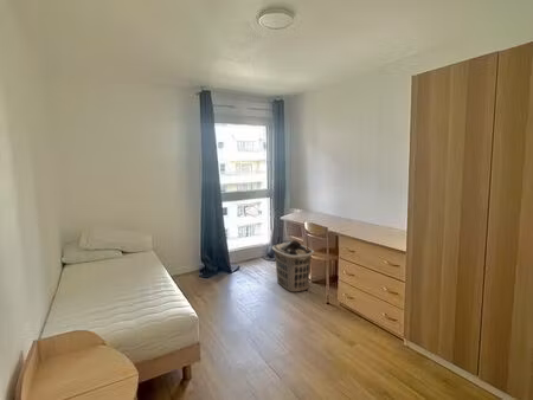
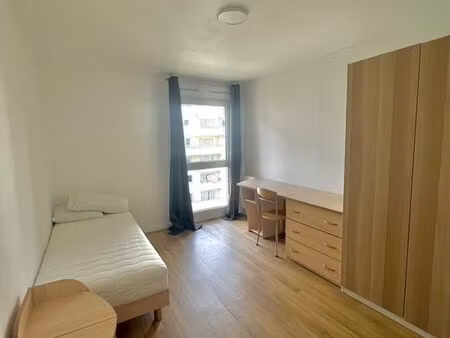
- clothes hamper (293, 263)
